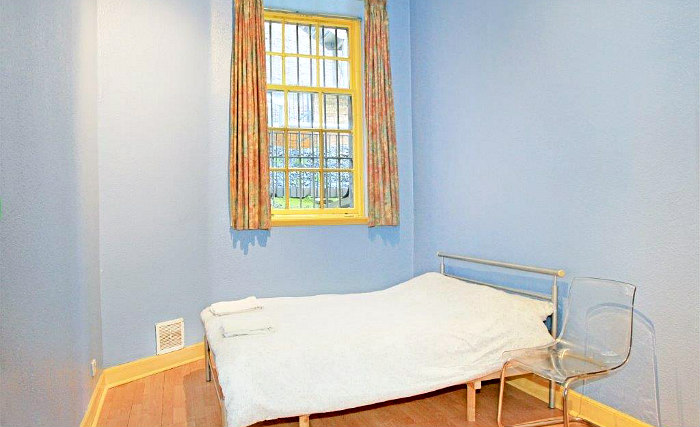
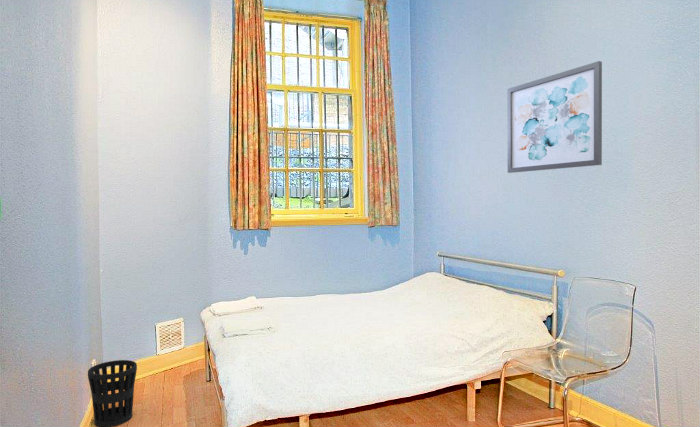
+ wall art (549, 123)
+ wastebasket (113, 393)
